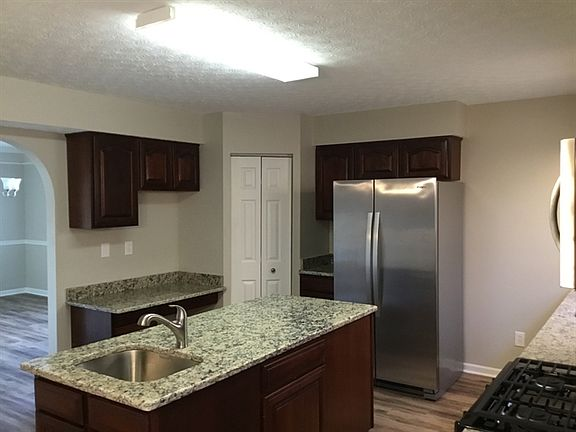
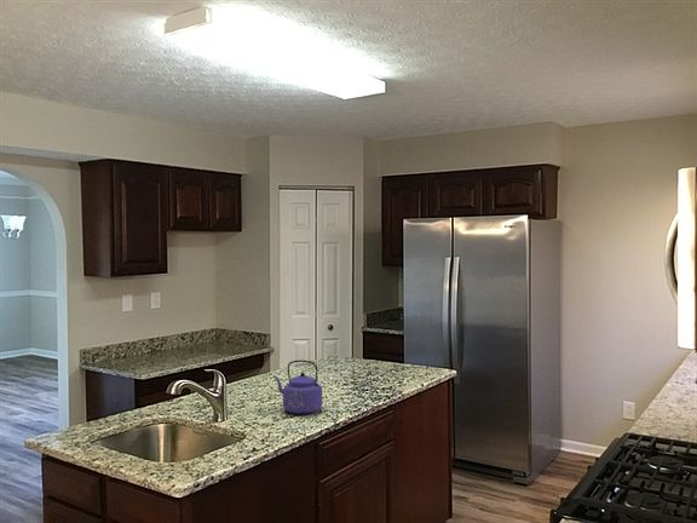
+ kettle (296, 384)
